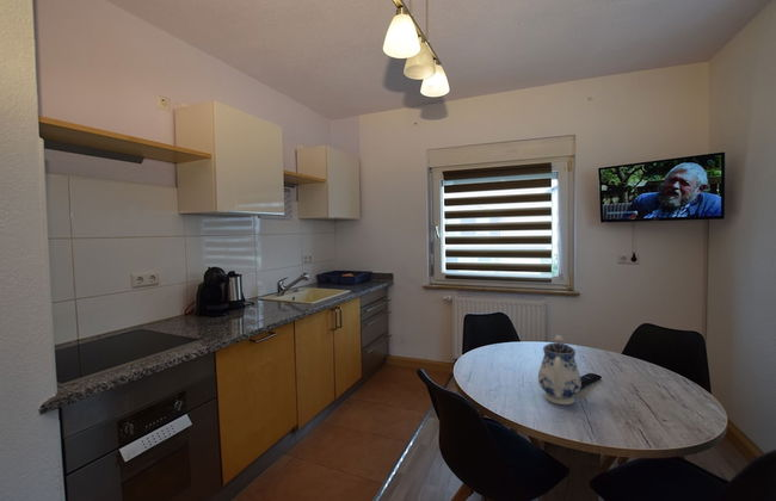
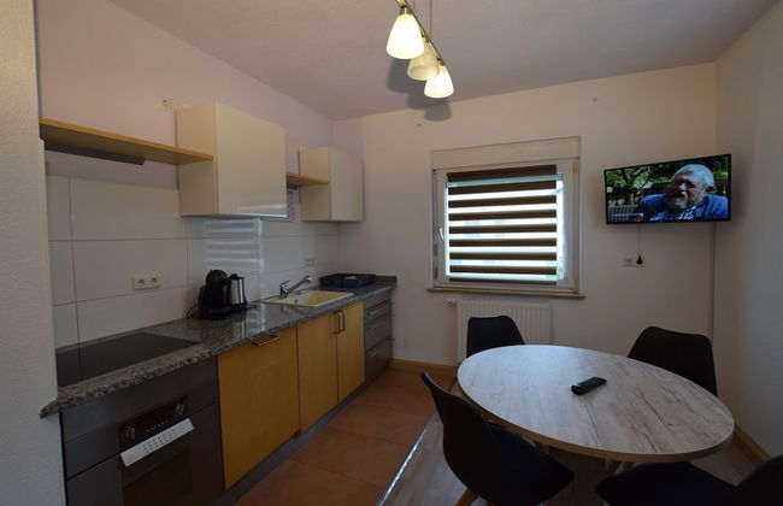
- teapot (559, 366)
